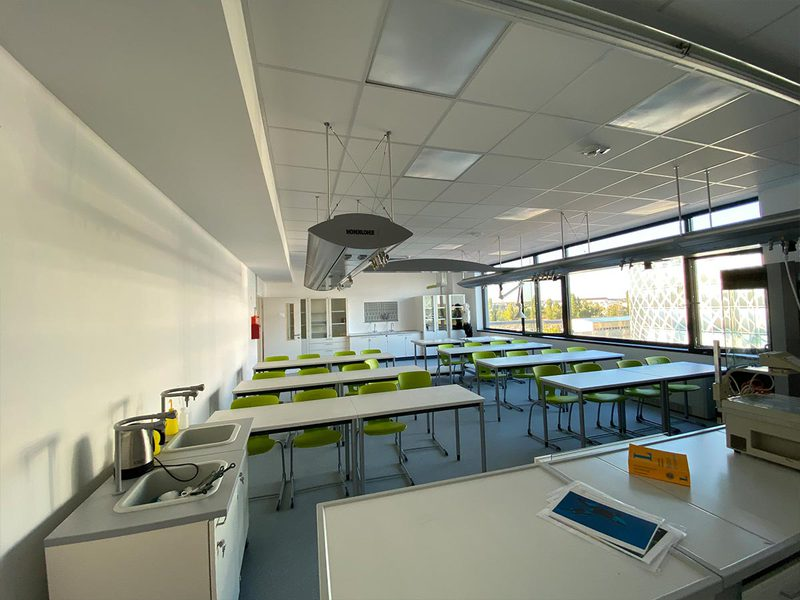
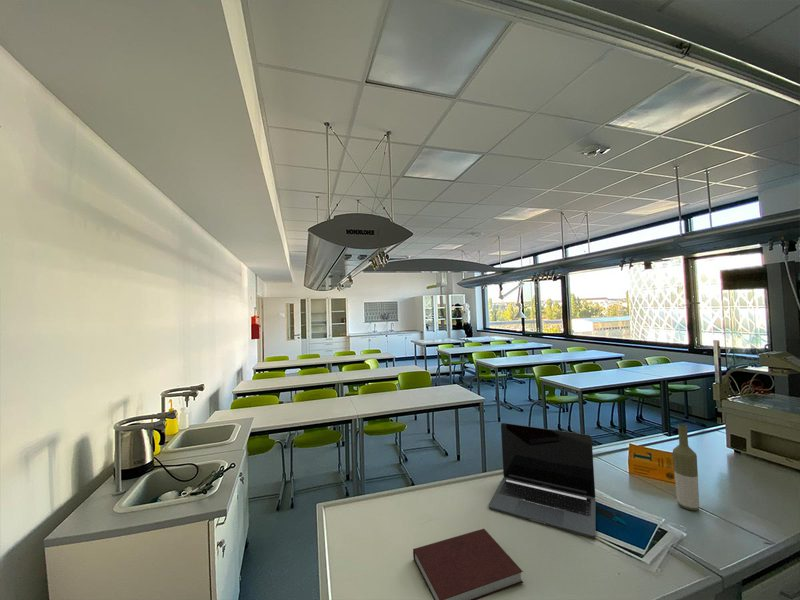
+ bottle (685, 465)
+ notebook (465, 564)
+ laptop (540, 471)
